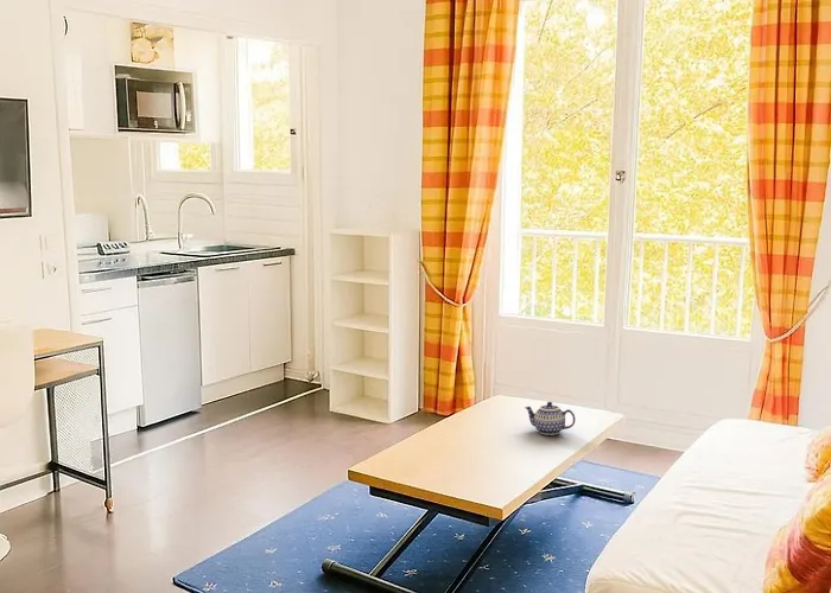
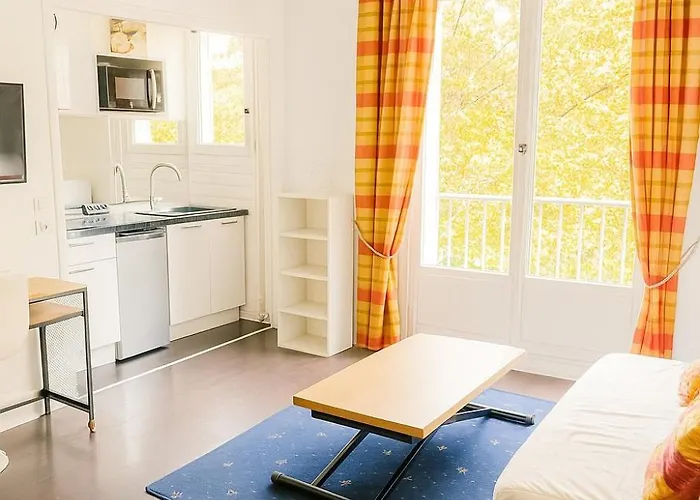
- teapot (548, 416)
